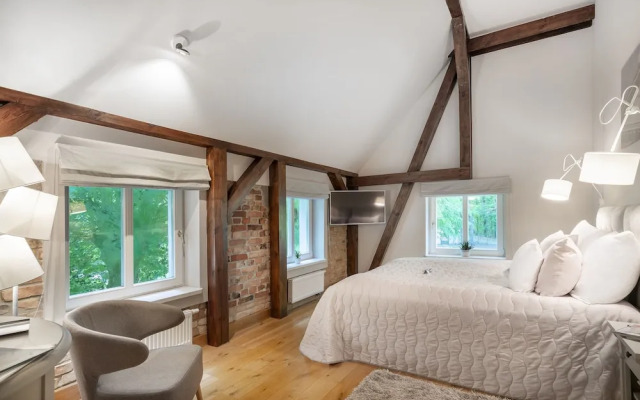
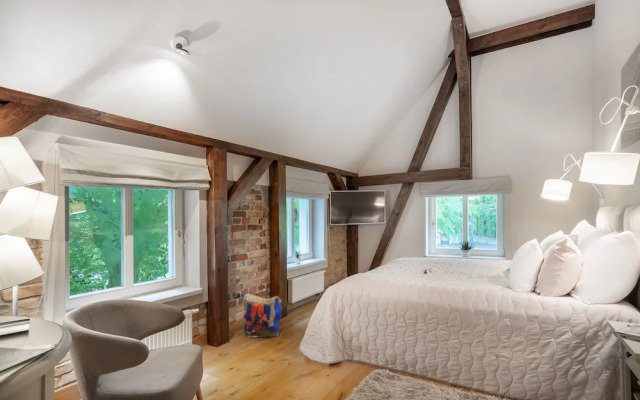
+ backpack (262, 313)
